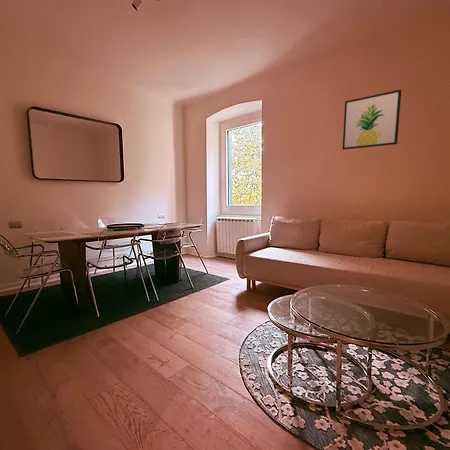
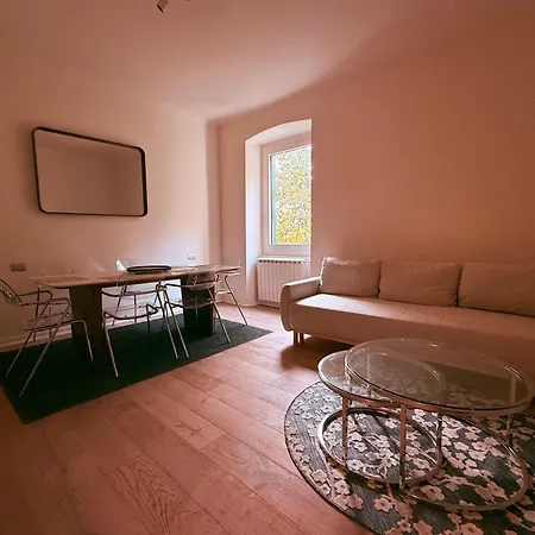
- wall art (369, 121)
